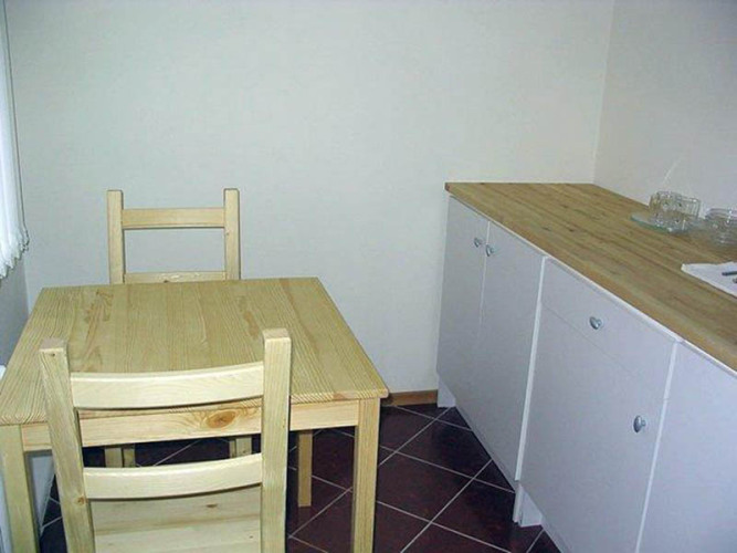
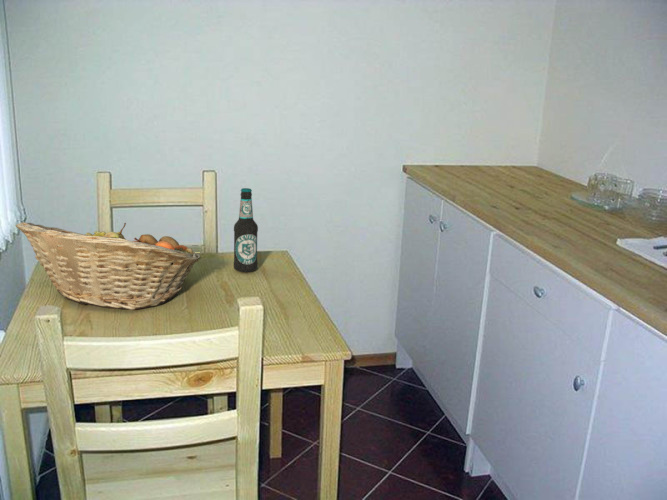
+ bottle (245, 230)
+ fruit basket (110, 255)
